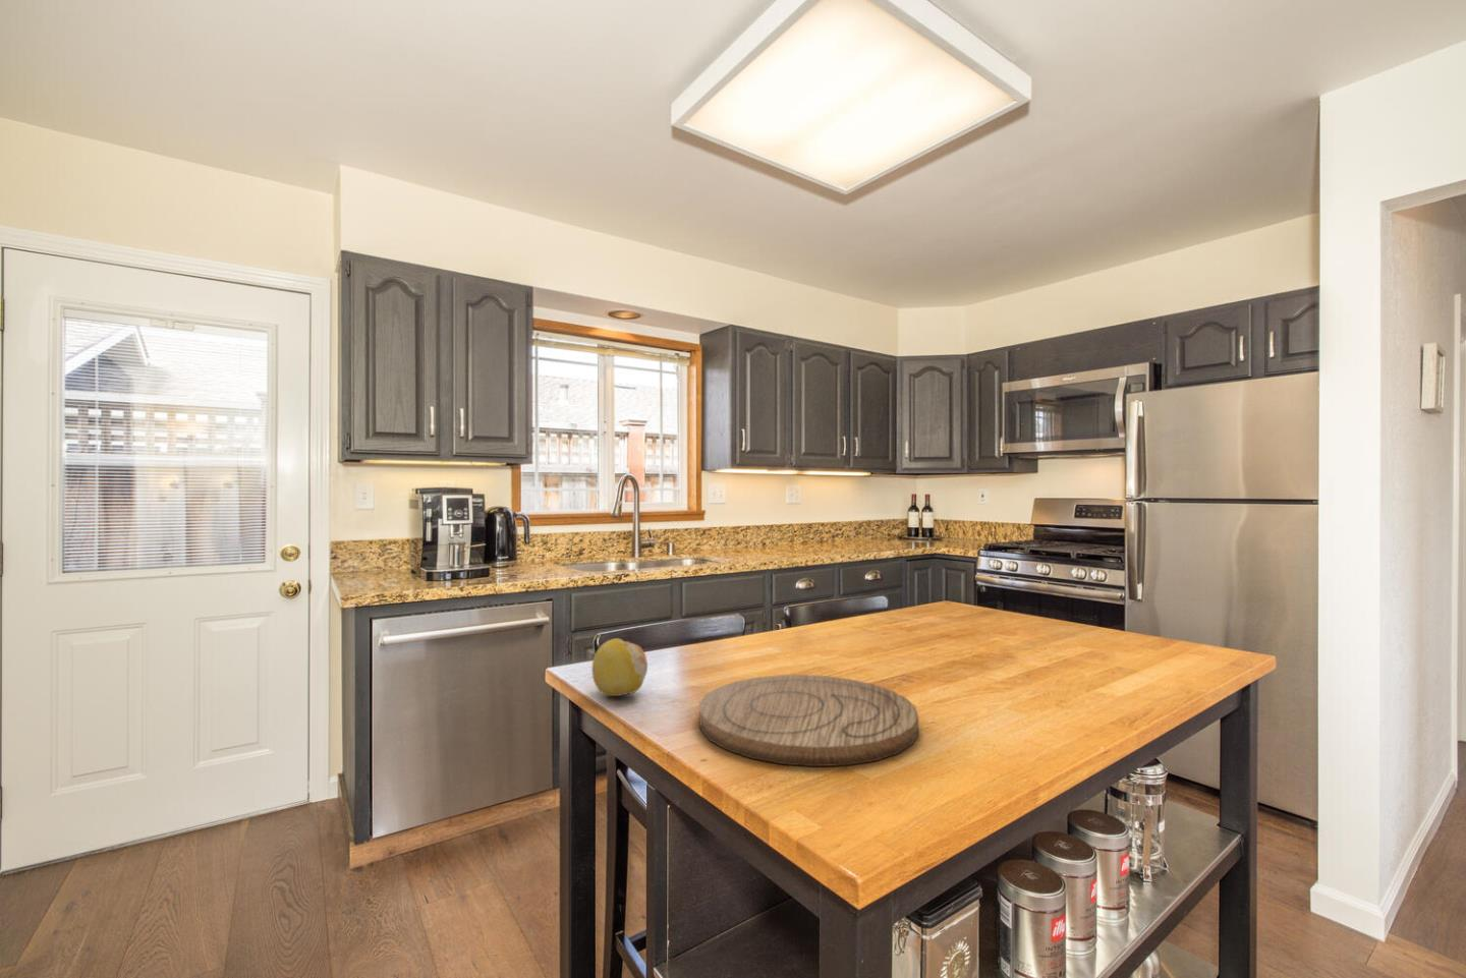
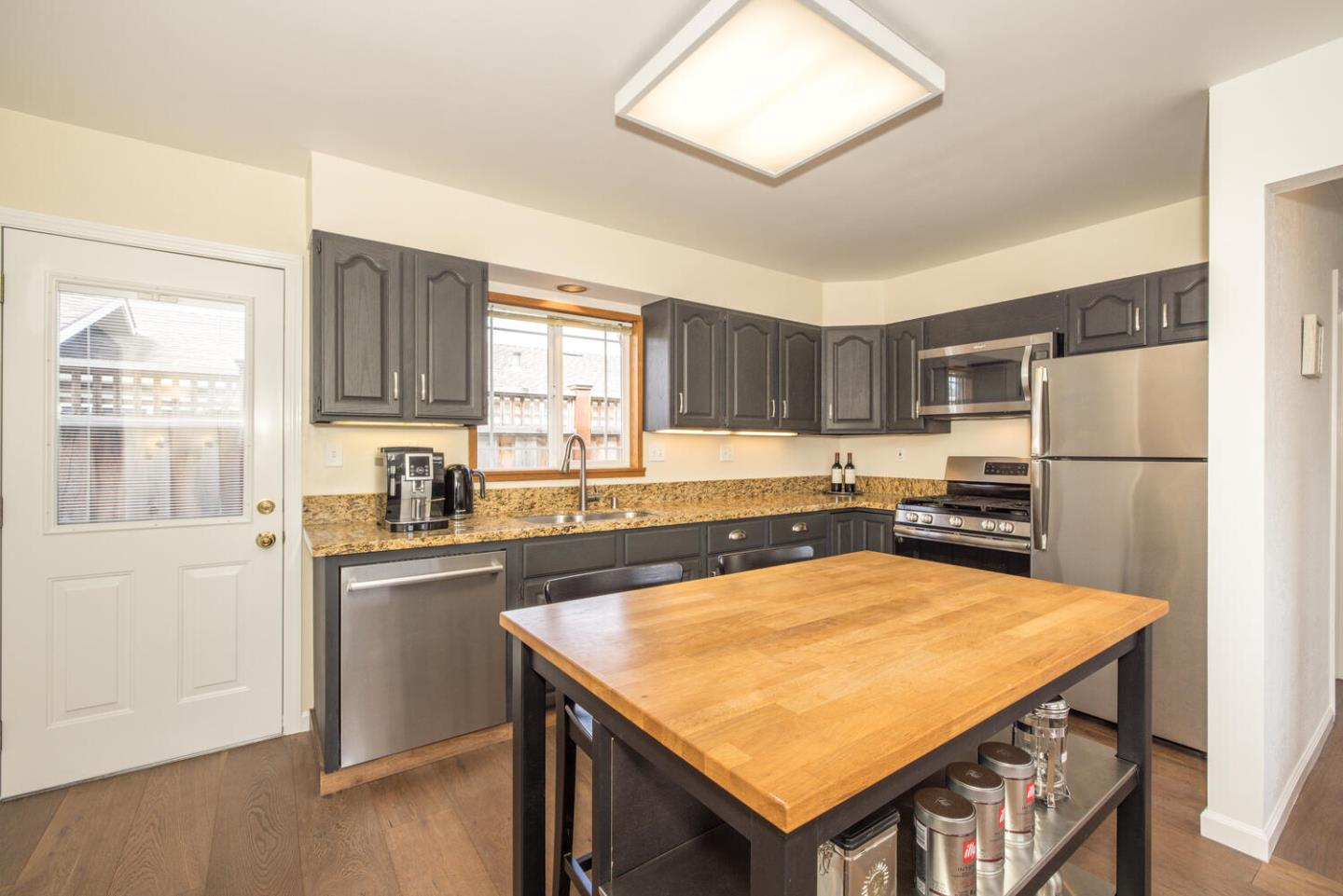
- cutting board (807, 713)
- fruit (620, 667)
